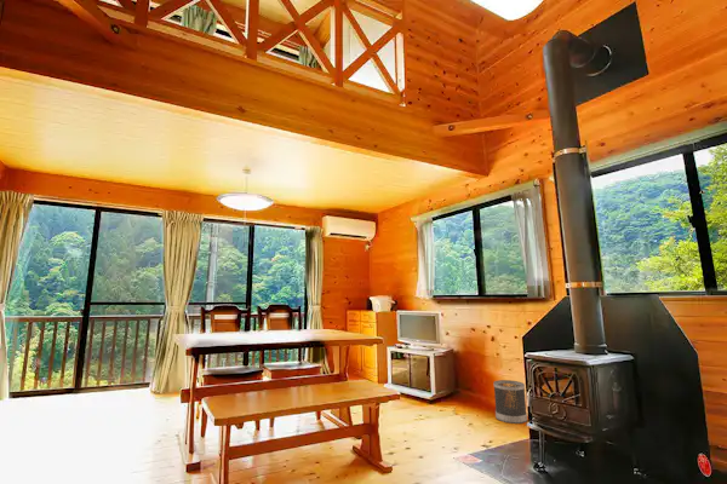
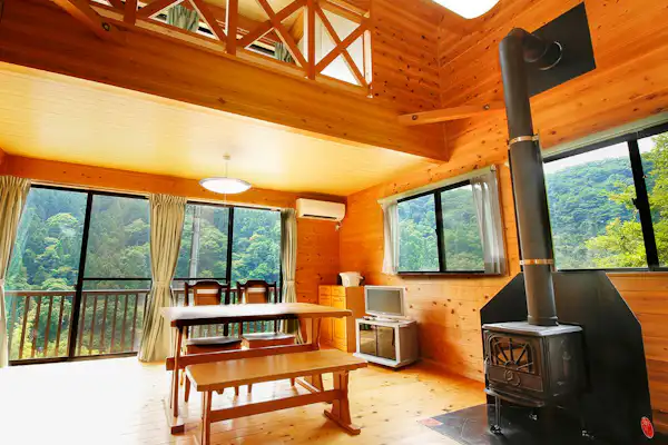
- wastebasket (509, 401)
